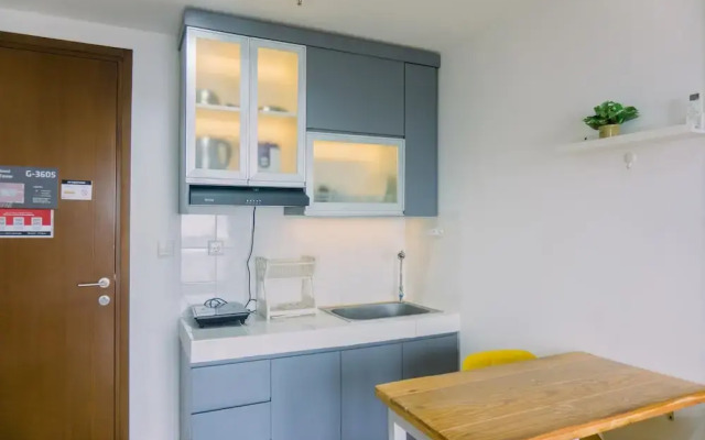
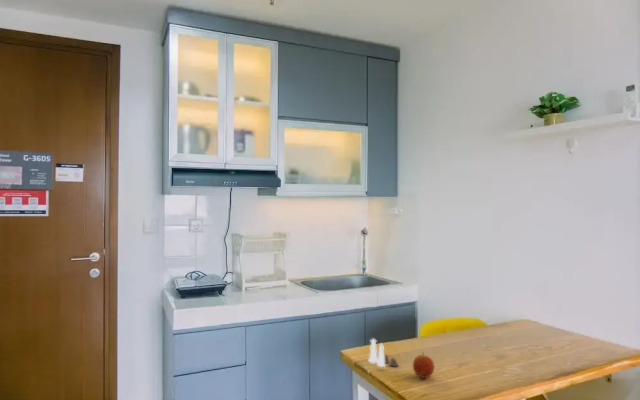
+ fruit (423, 364)
+ salt and pepper shaker set (380, 350)
